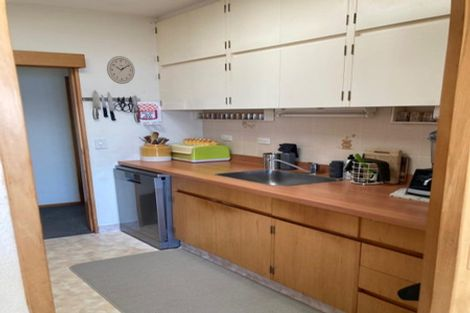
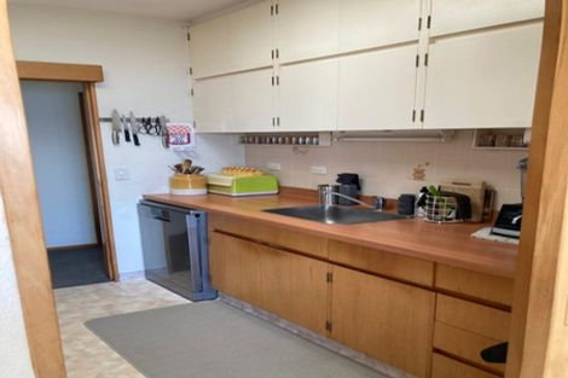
- wall clock (121, 70)
